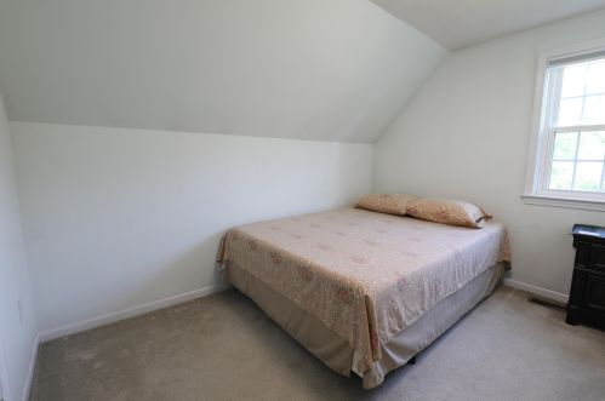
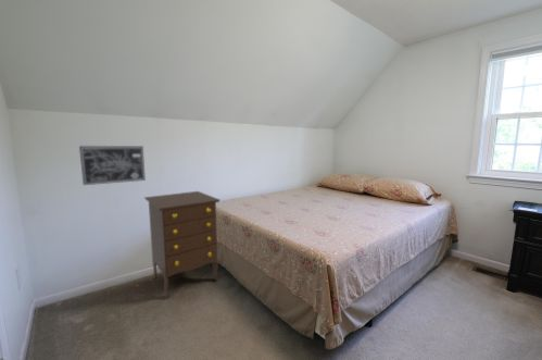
+ dresser (184, 239)
+ wall art (114, 164)
